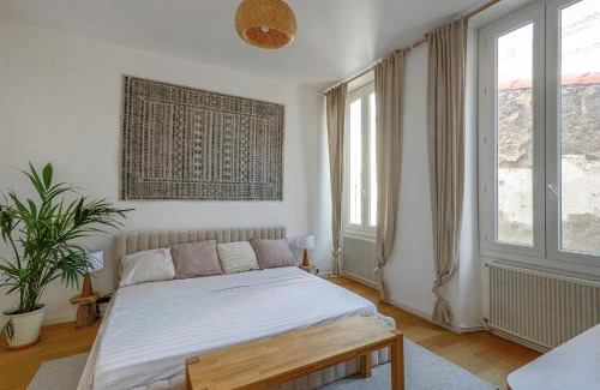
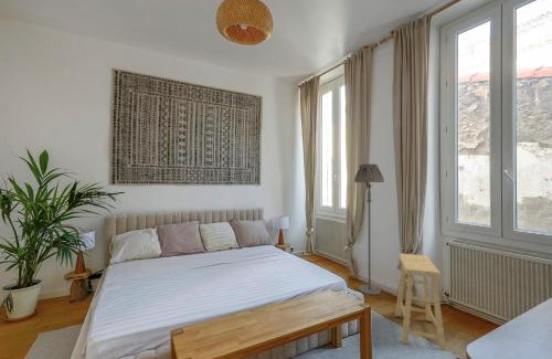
+ floor lamp (369, 226)
+ stool (417, 297)
